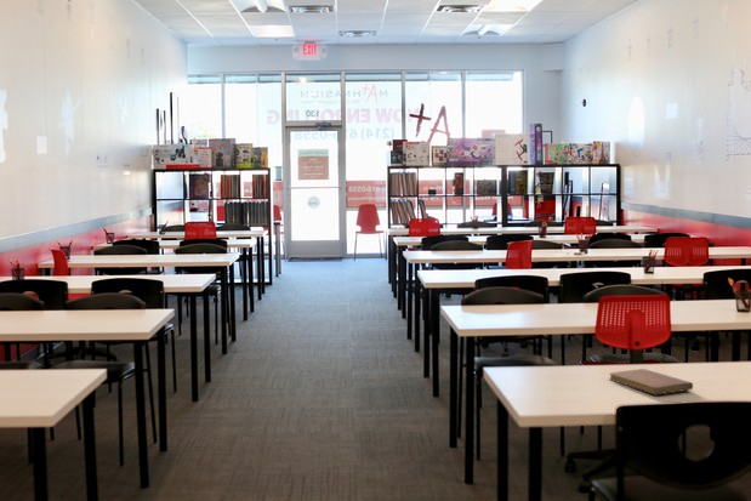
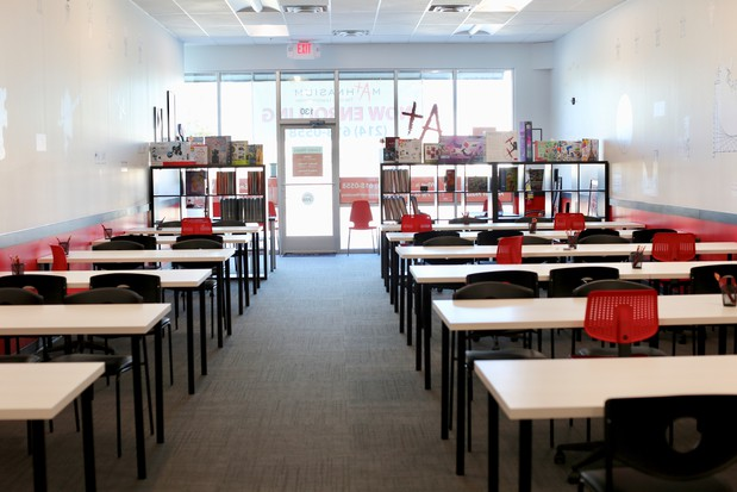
- notebook (649, 381)
